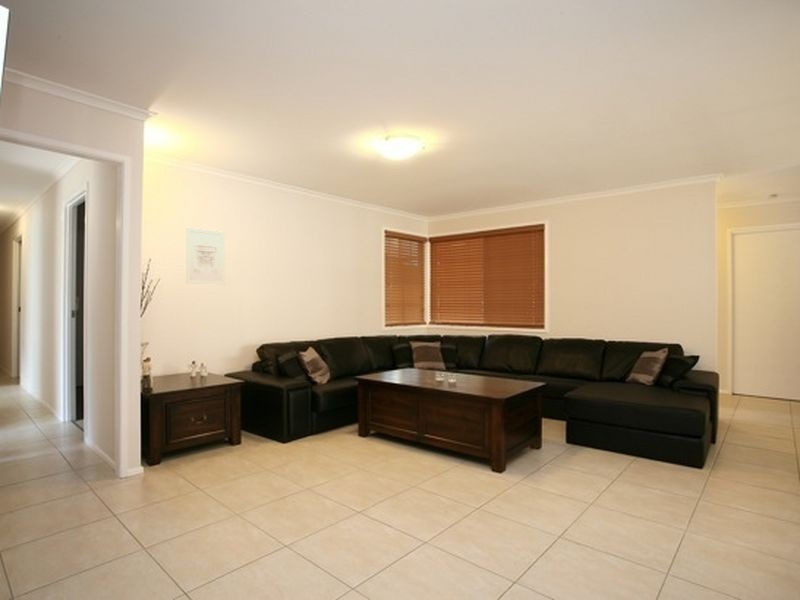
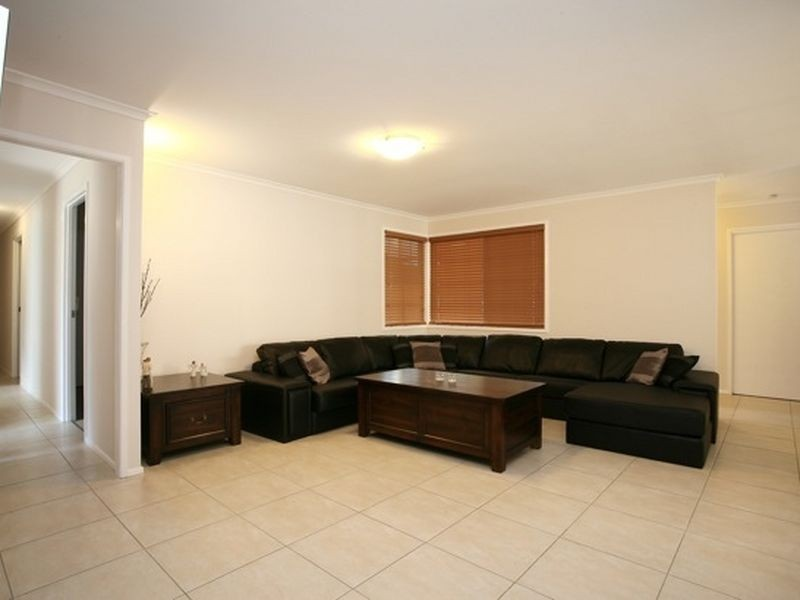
- wall art (205, 257)
